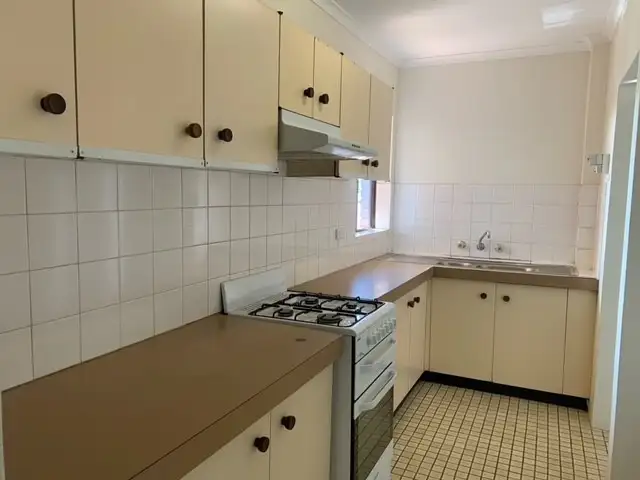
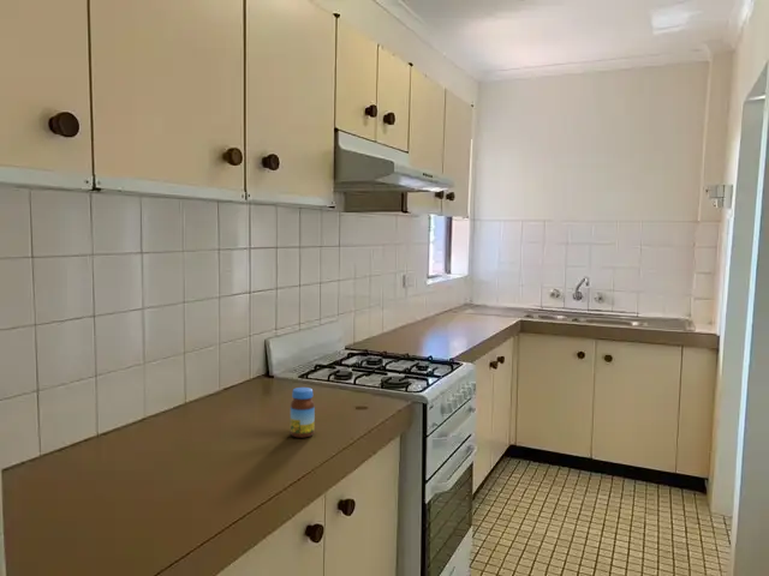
+ jar (302, 412)
